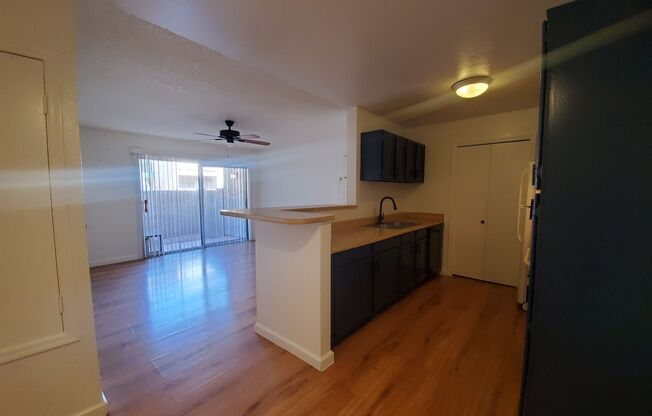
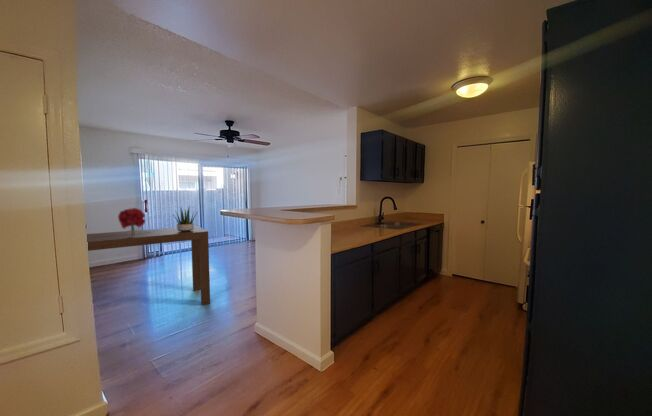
+ bouquet (131, 222)
+ dining table (129, 246)
+ potted plant (185, 218)
